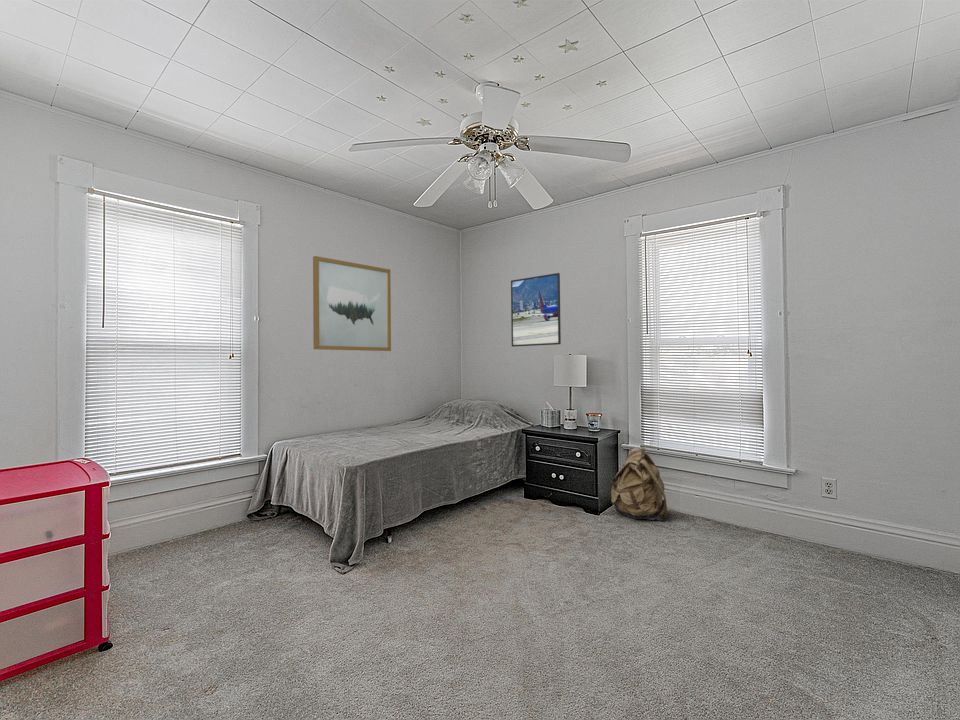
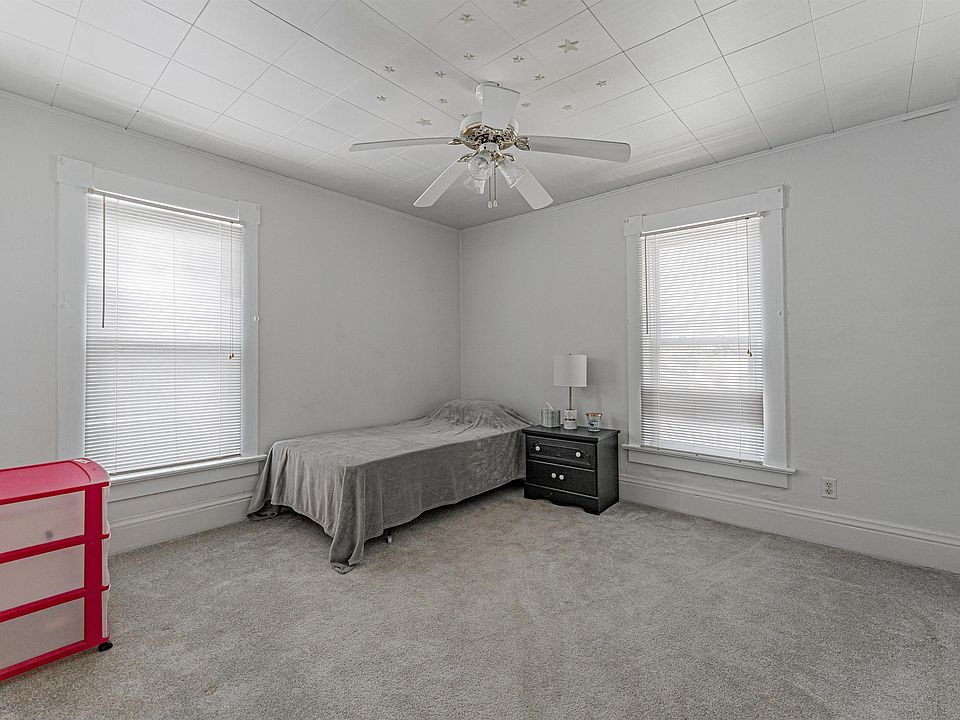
- backpack (642, 480)
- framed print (534, 311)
- wall art (354, 306)
